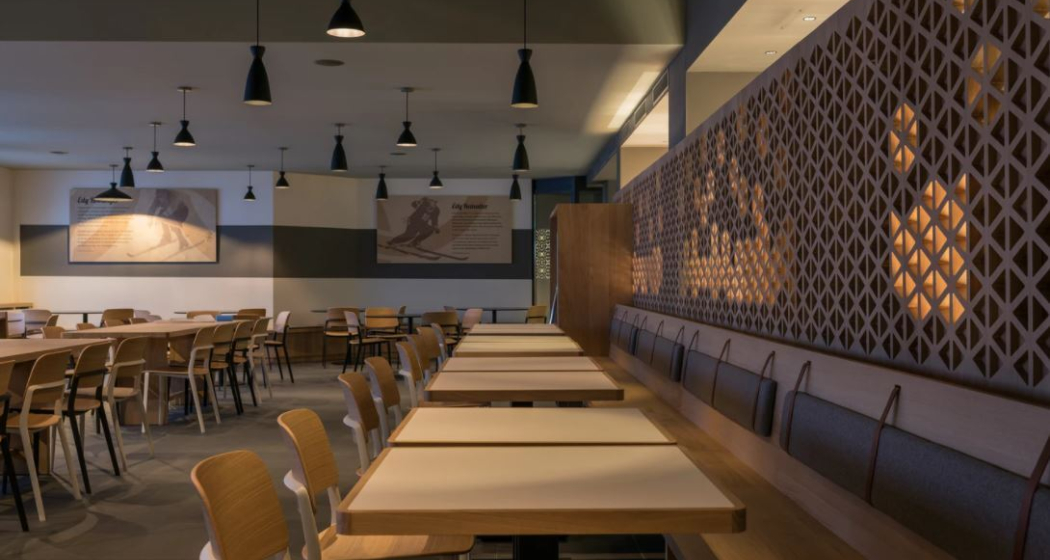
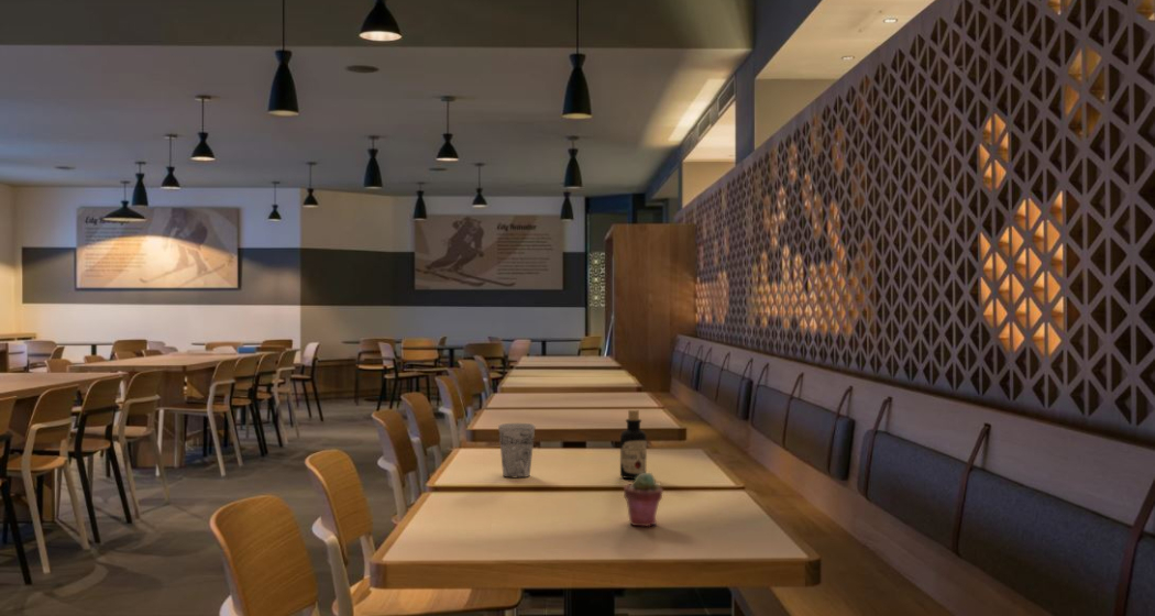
+ bottle (632, 443)
+ potted succulent (642, 497)
+ cup (516, 450)
